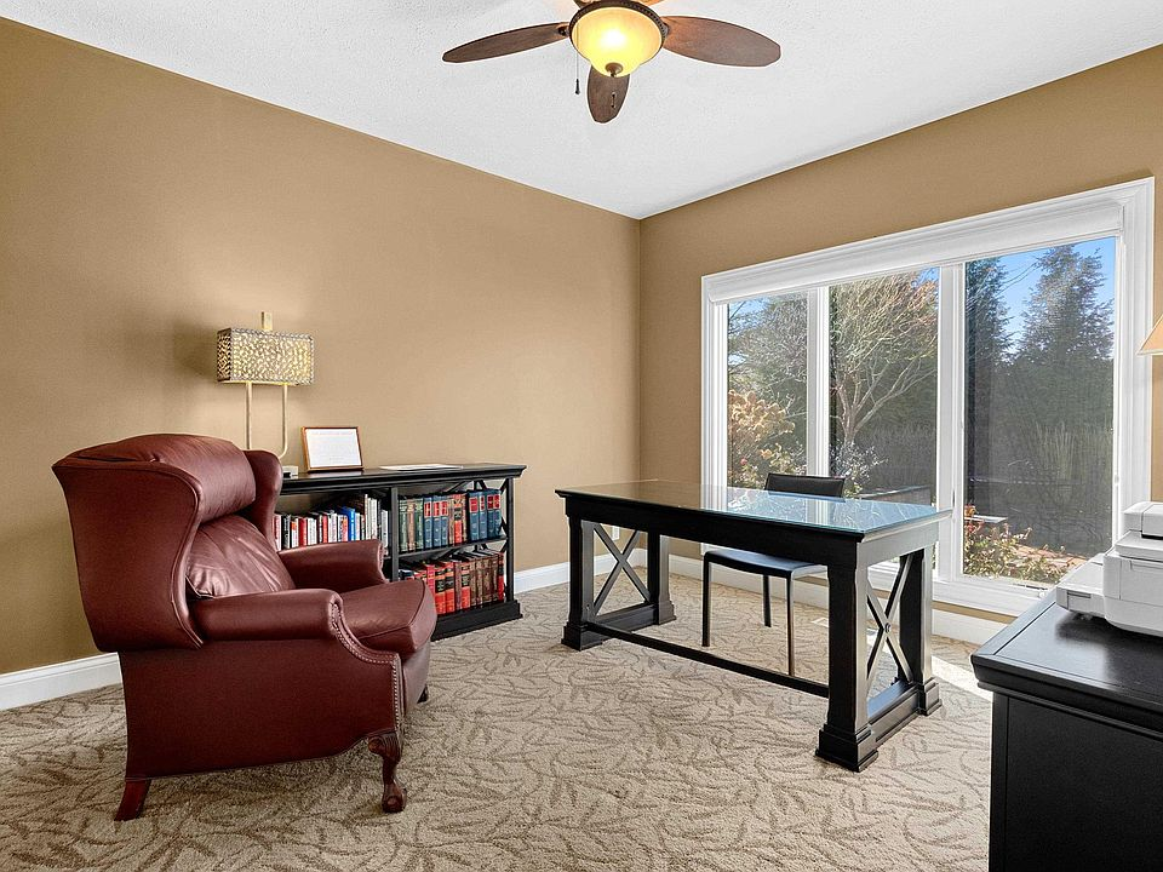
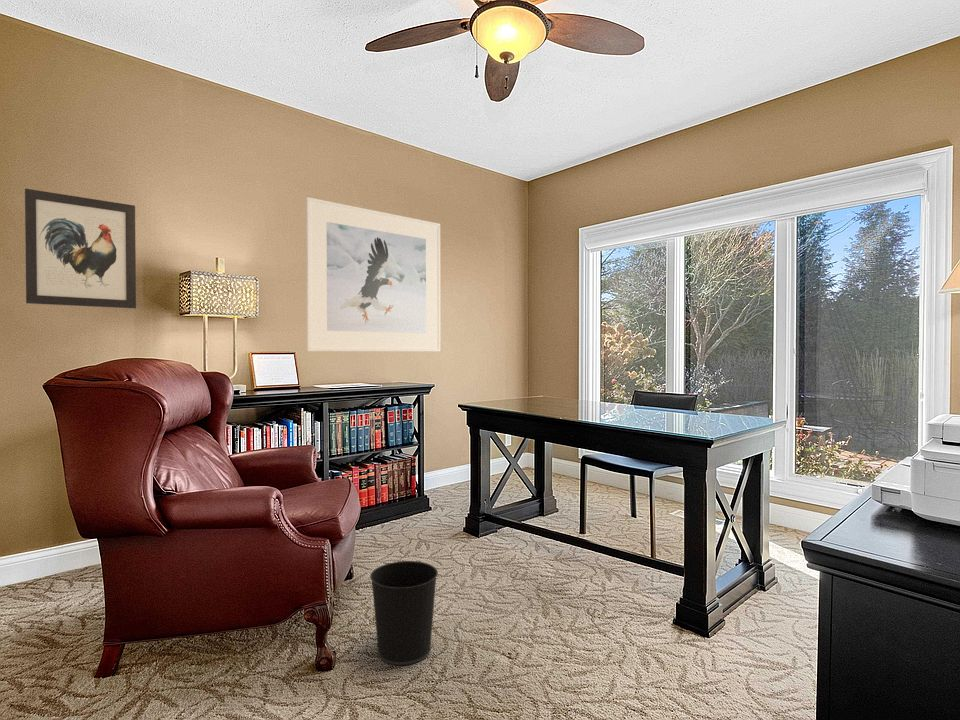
+ wastebasket (404, 612)
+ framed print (379, 281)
+ wall art (83, 252)
